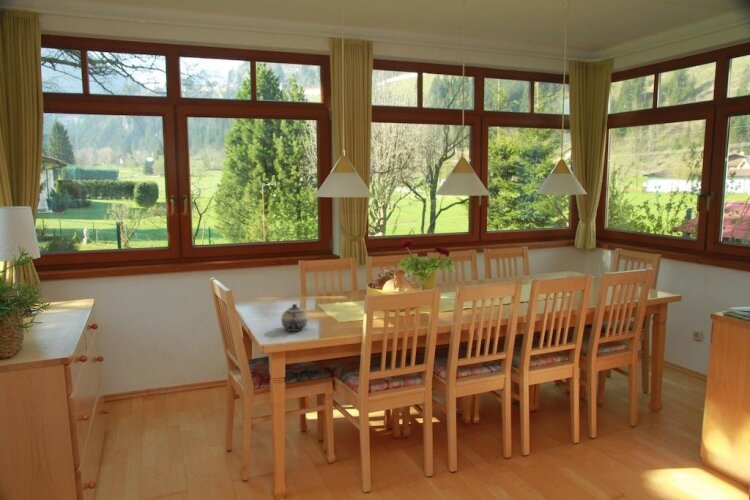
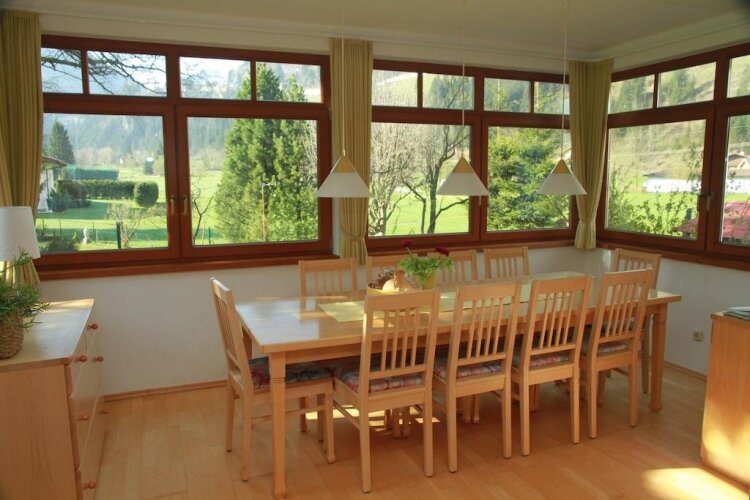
- teapot (294, 316)
